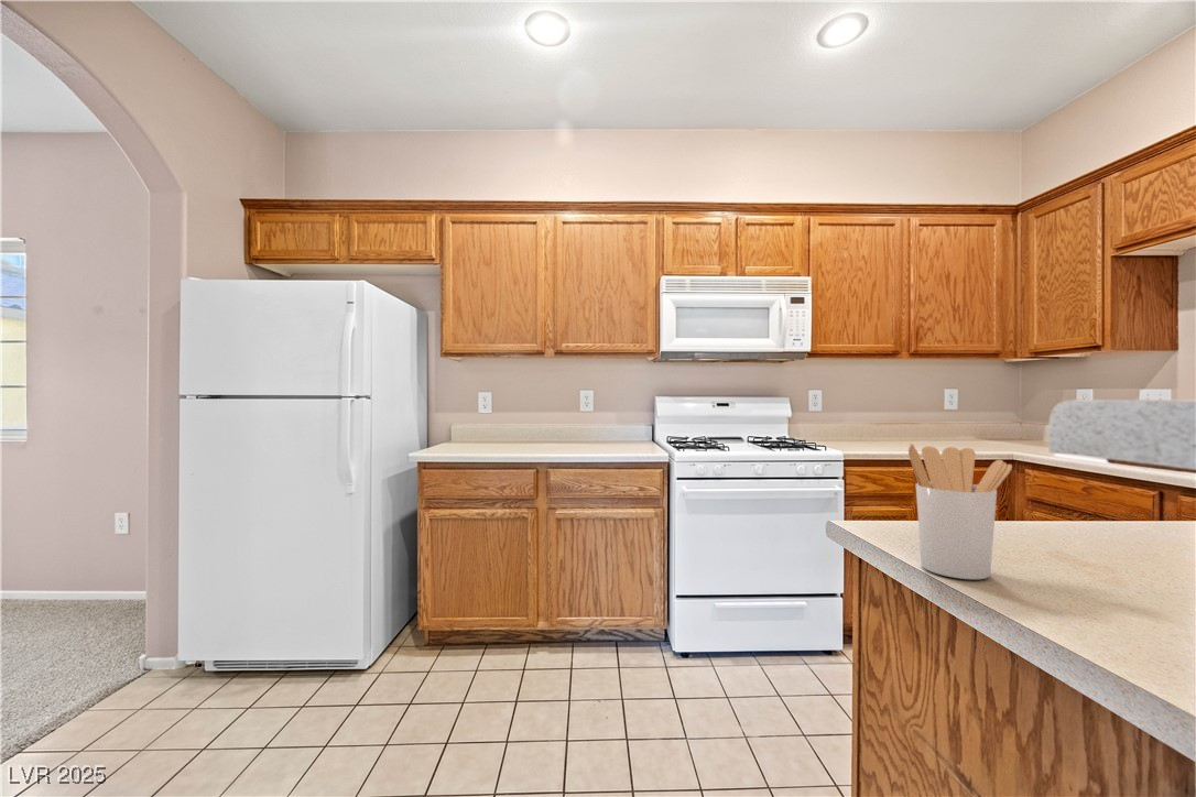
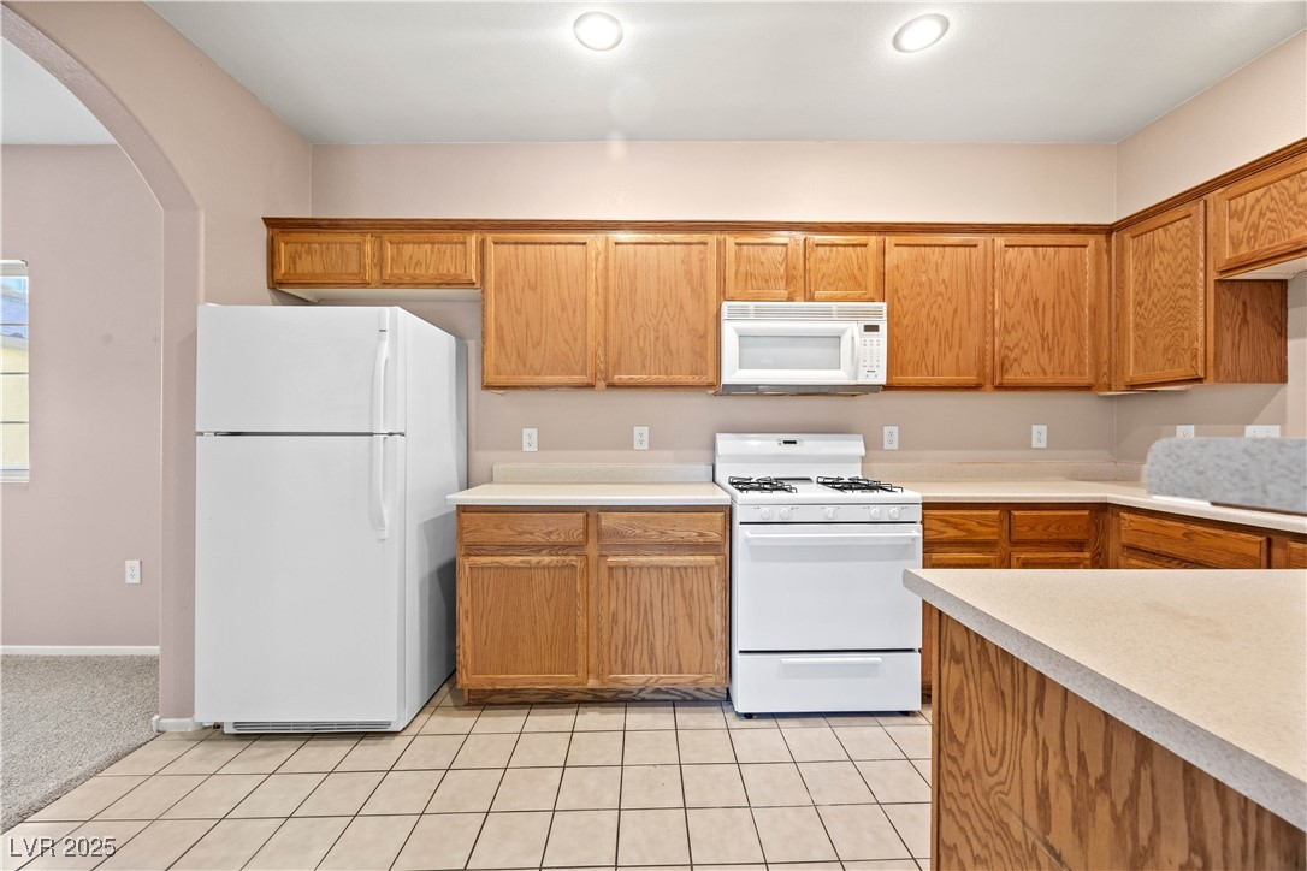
- utensil holder (952, 504)
